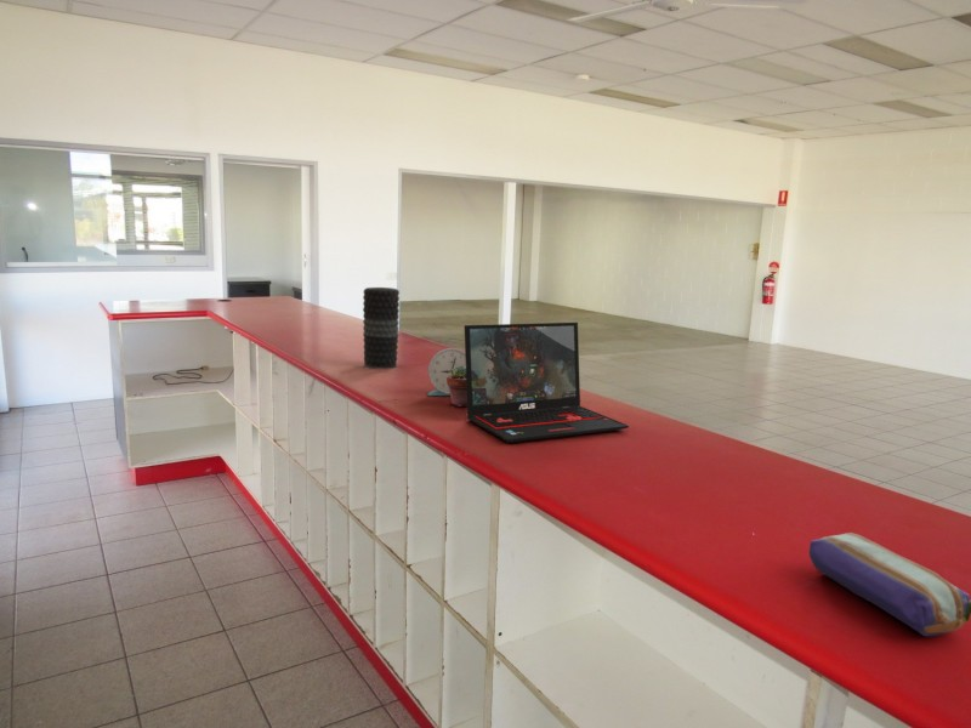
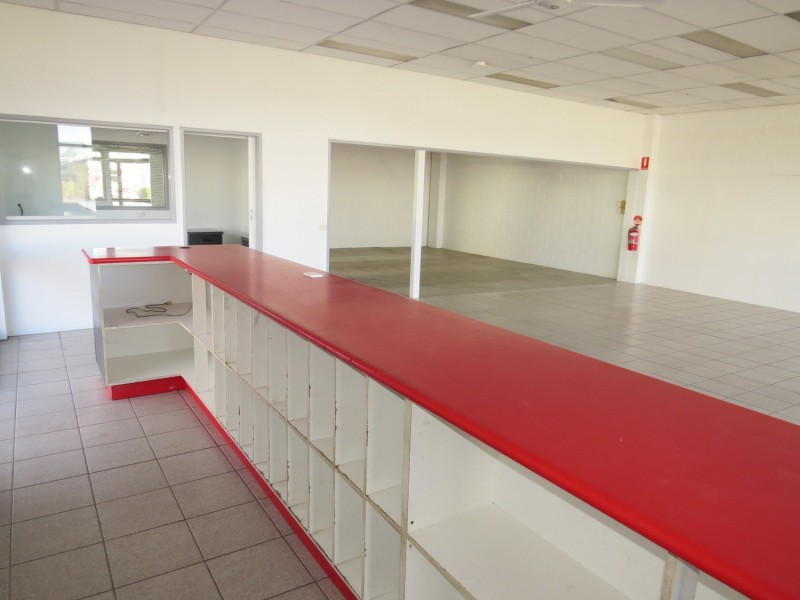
- potted succulent (461, 385)
- alarm clock (450, 370)
- vase (380, 328)
- pencil case (882, 579)
- laptop (545, 377)
